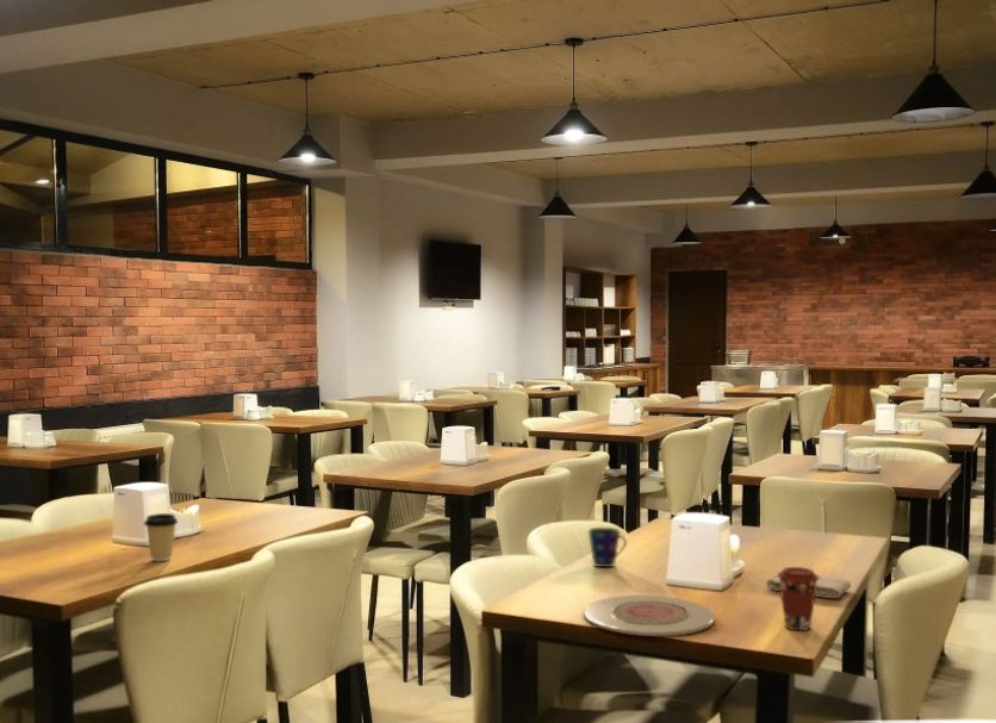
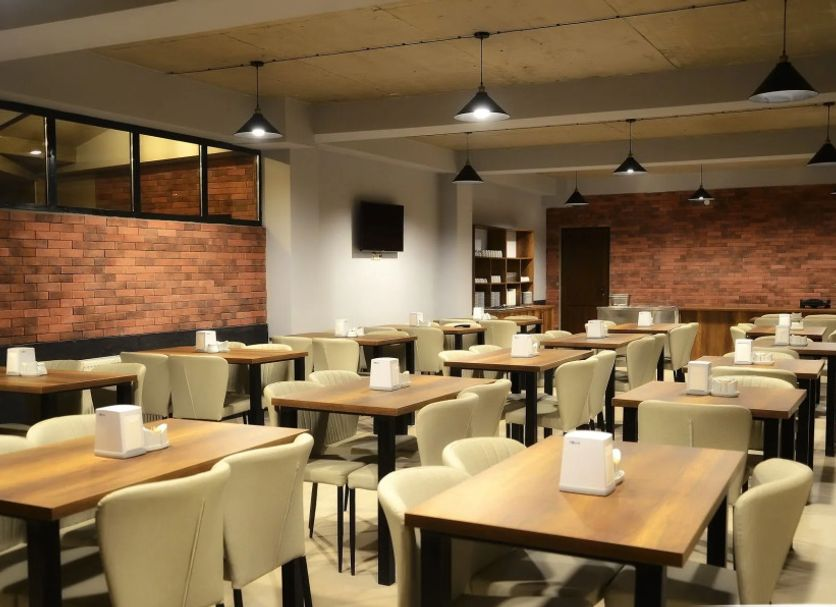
- cup (608, 548)
- coffee cup (797, 598)
- coffee cup (161, 537)
- washcloth (816, 582)
- plate (648, 613)
